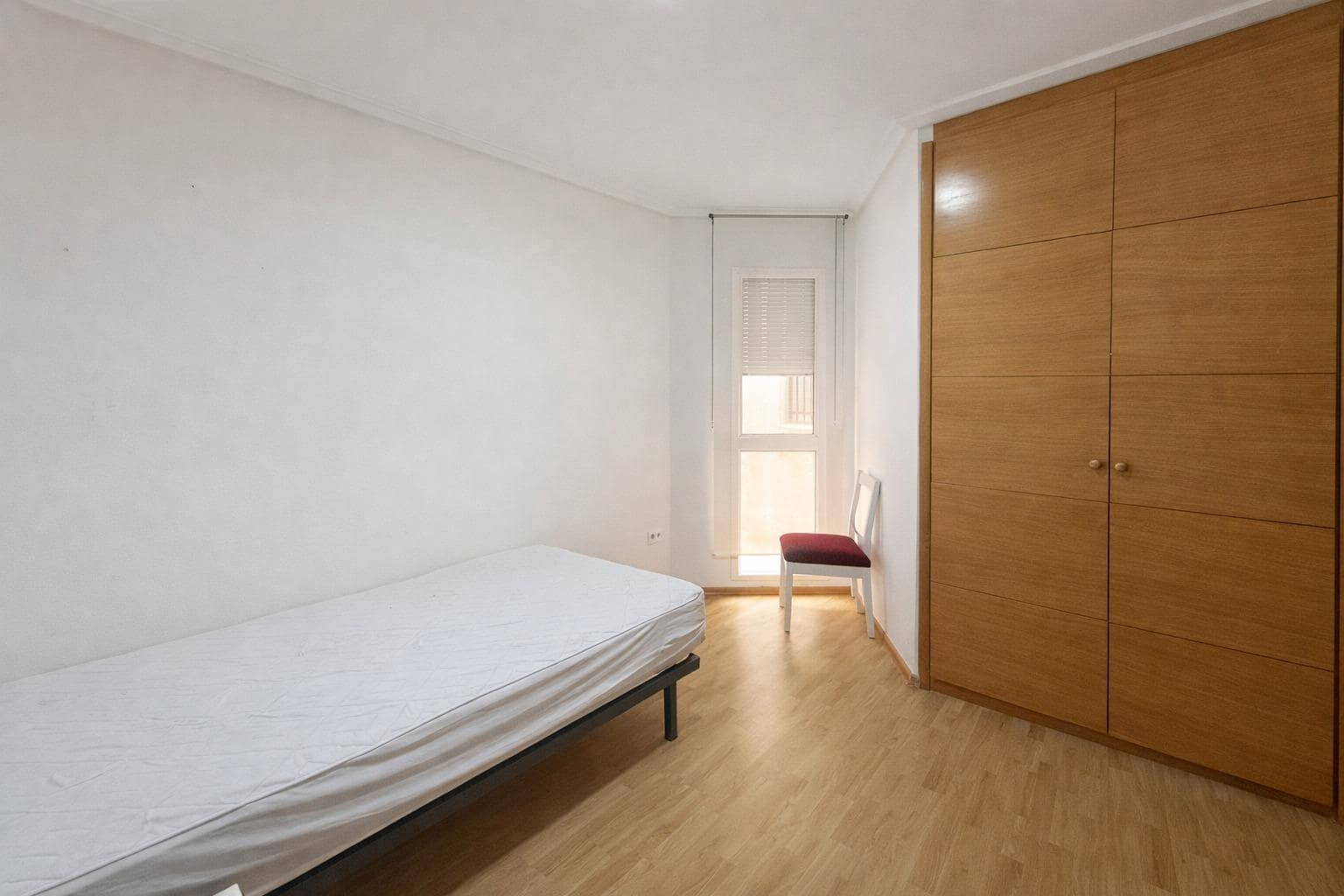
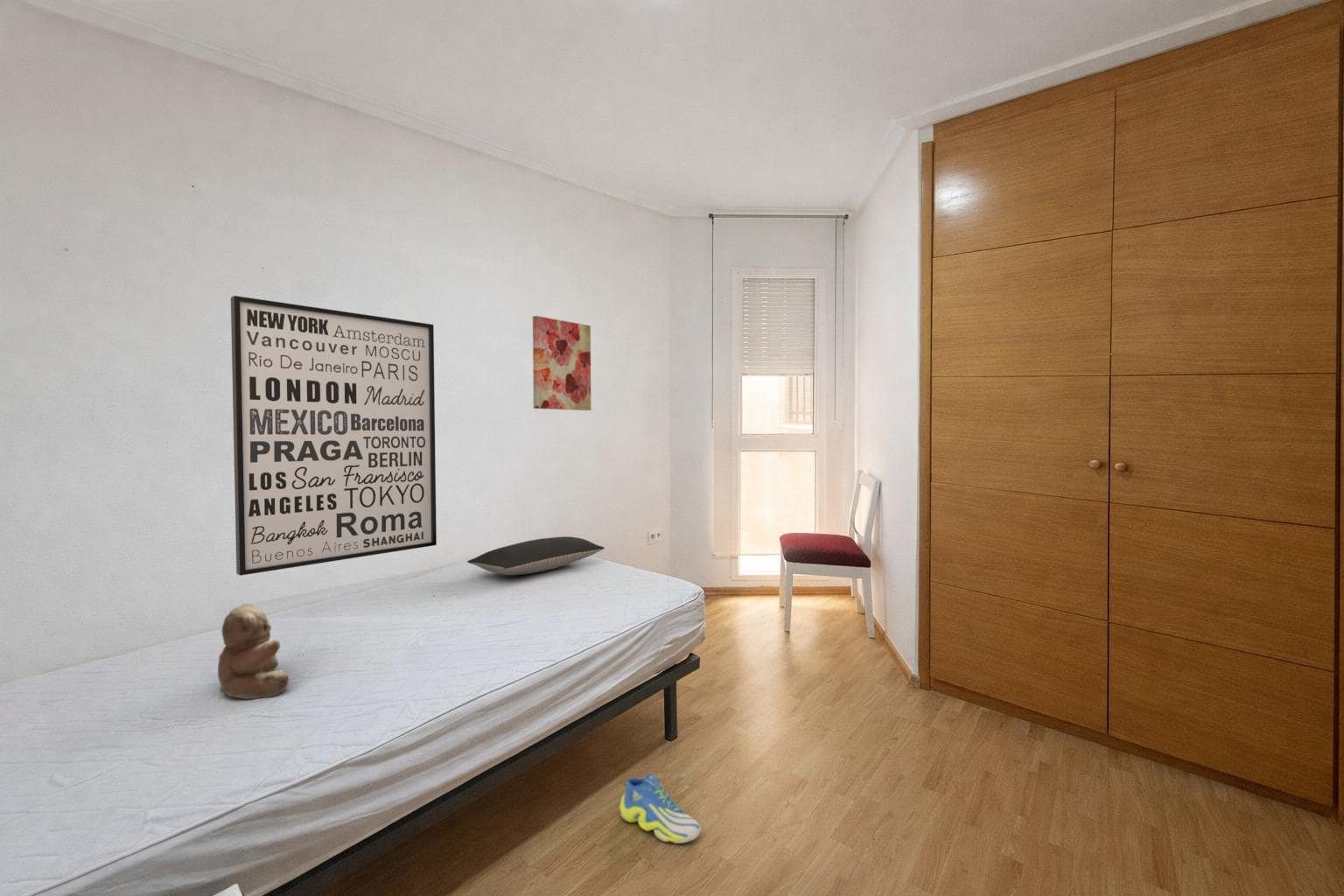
+ teddy bear (262, 644)
+ sneaker (658, 805)
+ wall art (346, 436)
+ pillow (539, 555)
+ wall art (563, 365)
